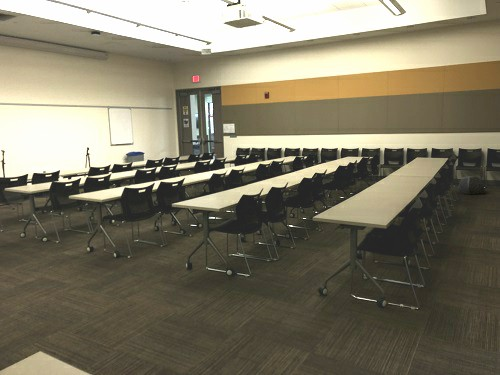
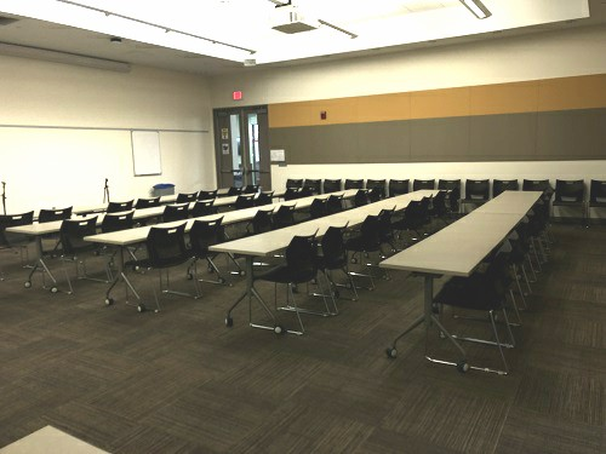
- decorative stone (469, 183)
